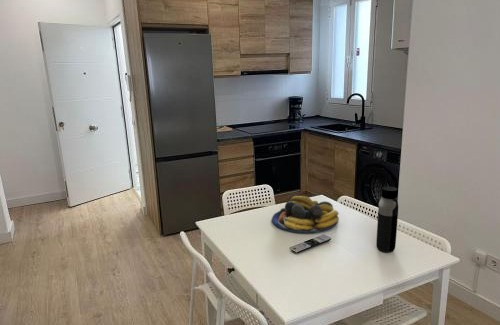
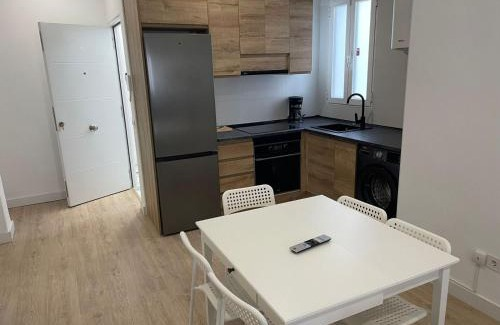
- fruit bowl (304, 208)
- water bottle (387, 219)
